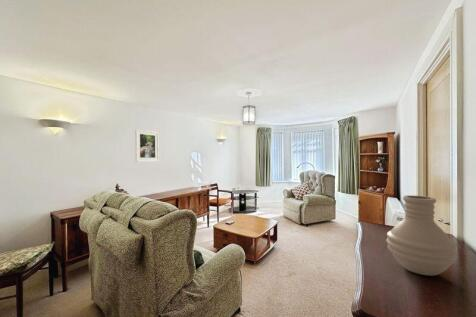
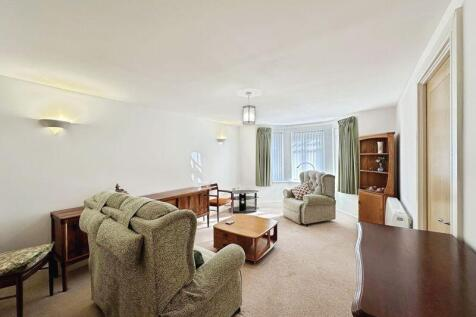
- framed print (147, 146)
- vase (419, 233)
